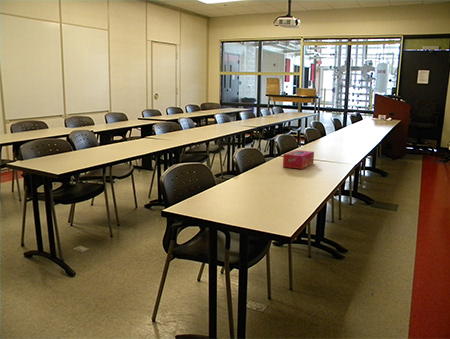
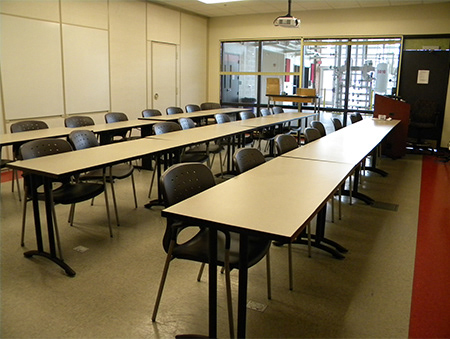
- tissue box (298, 159)
